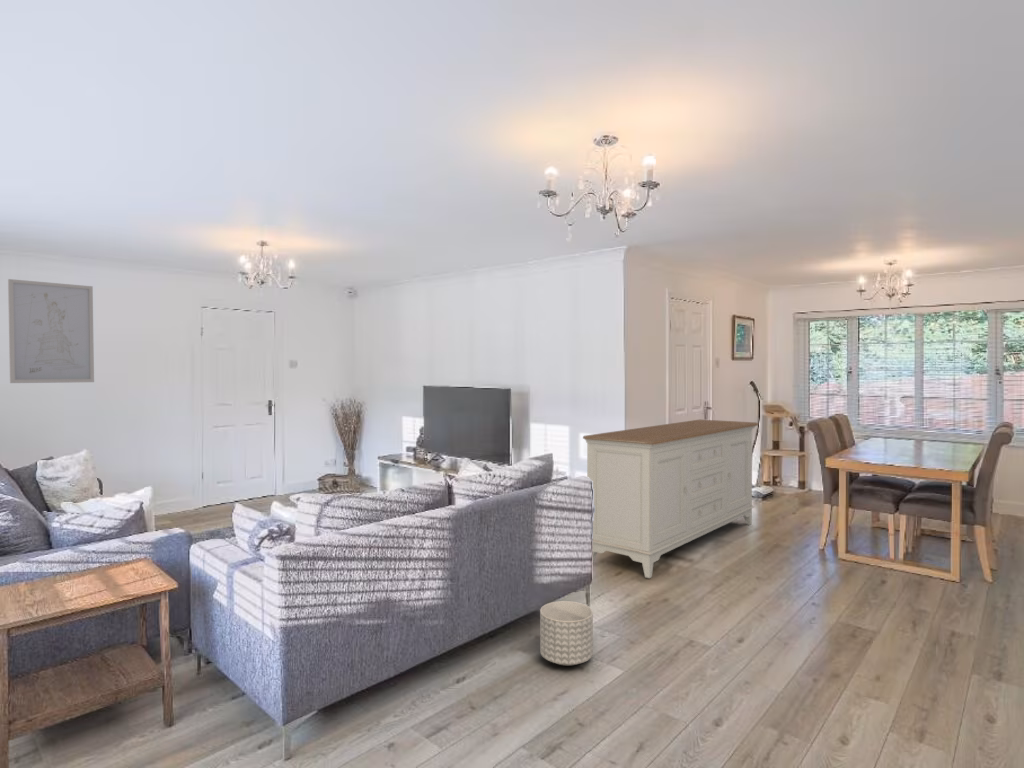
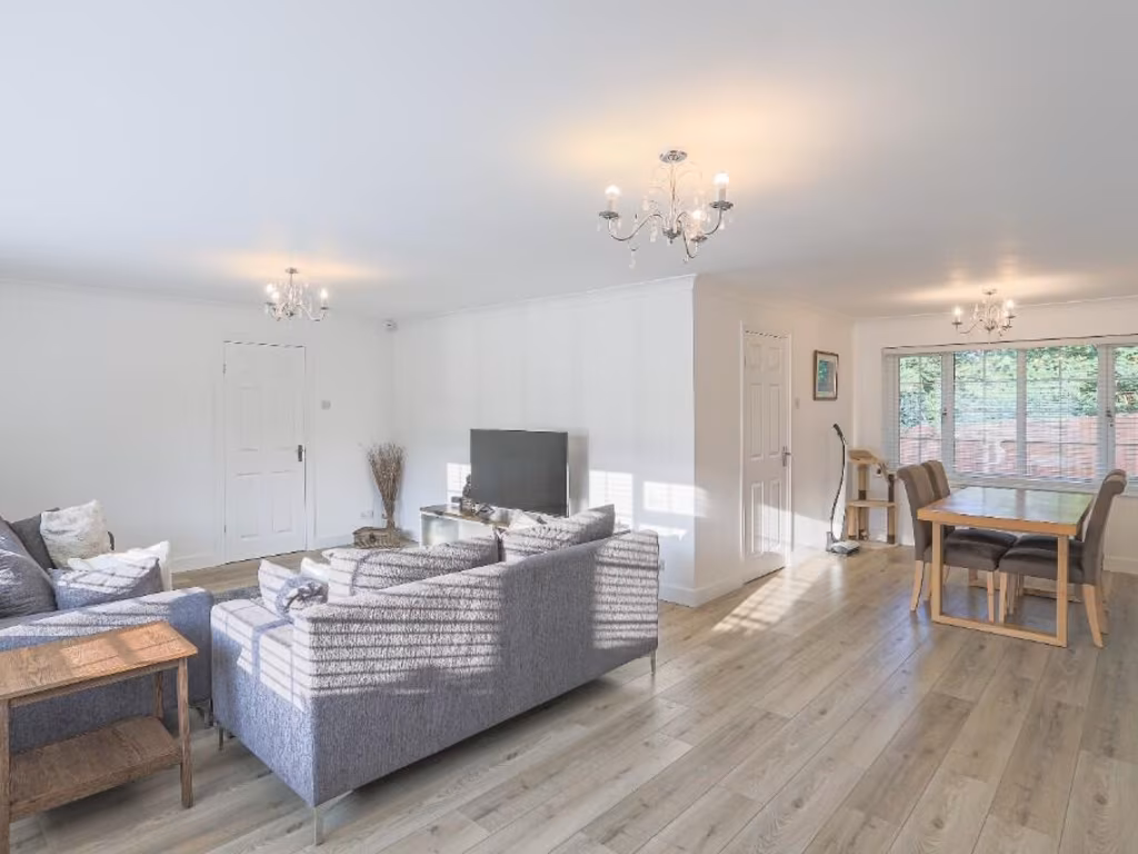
- wall art (52, 332)
- sideboard (680, 485)
- planter (566, 635)
